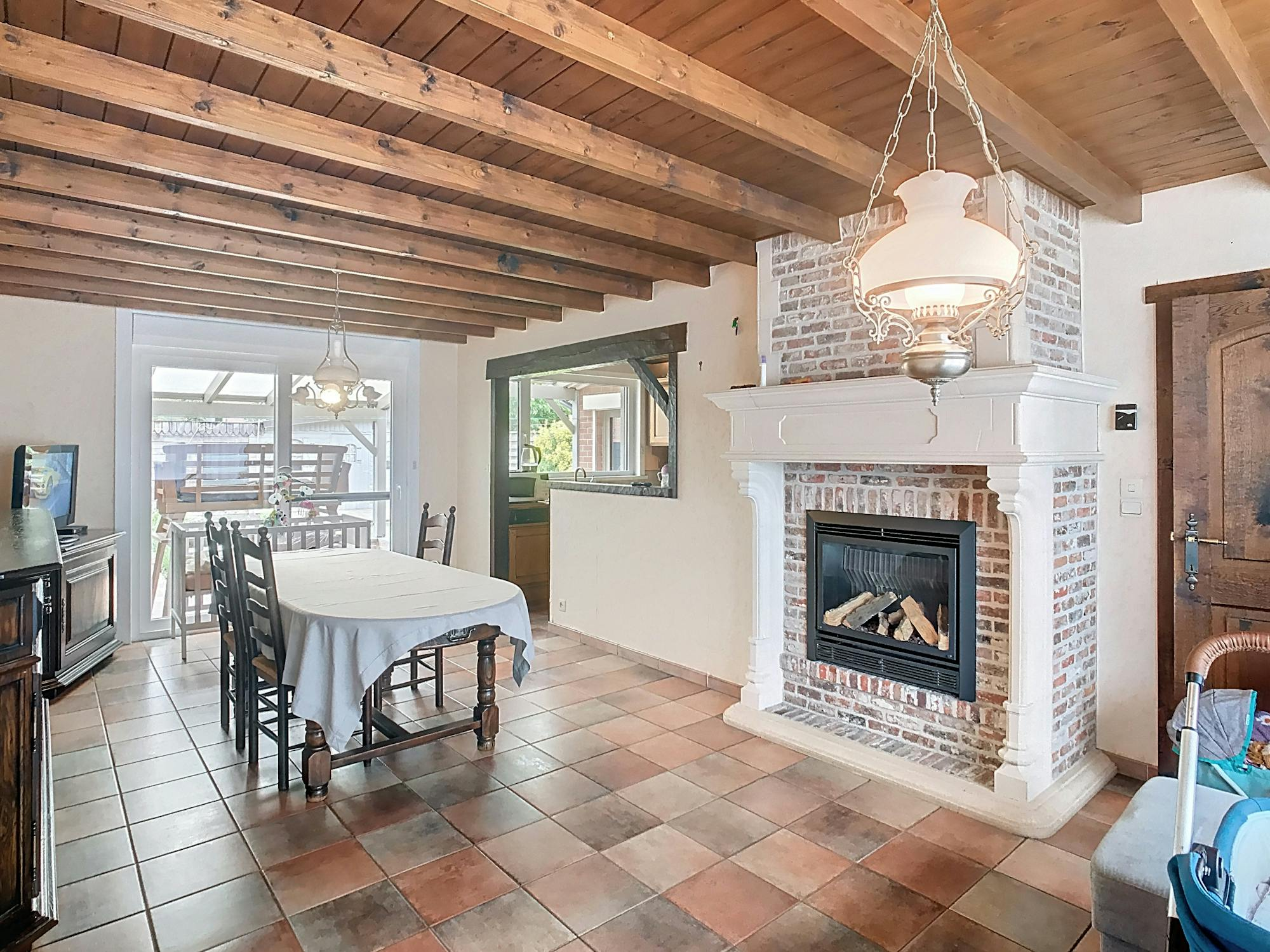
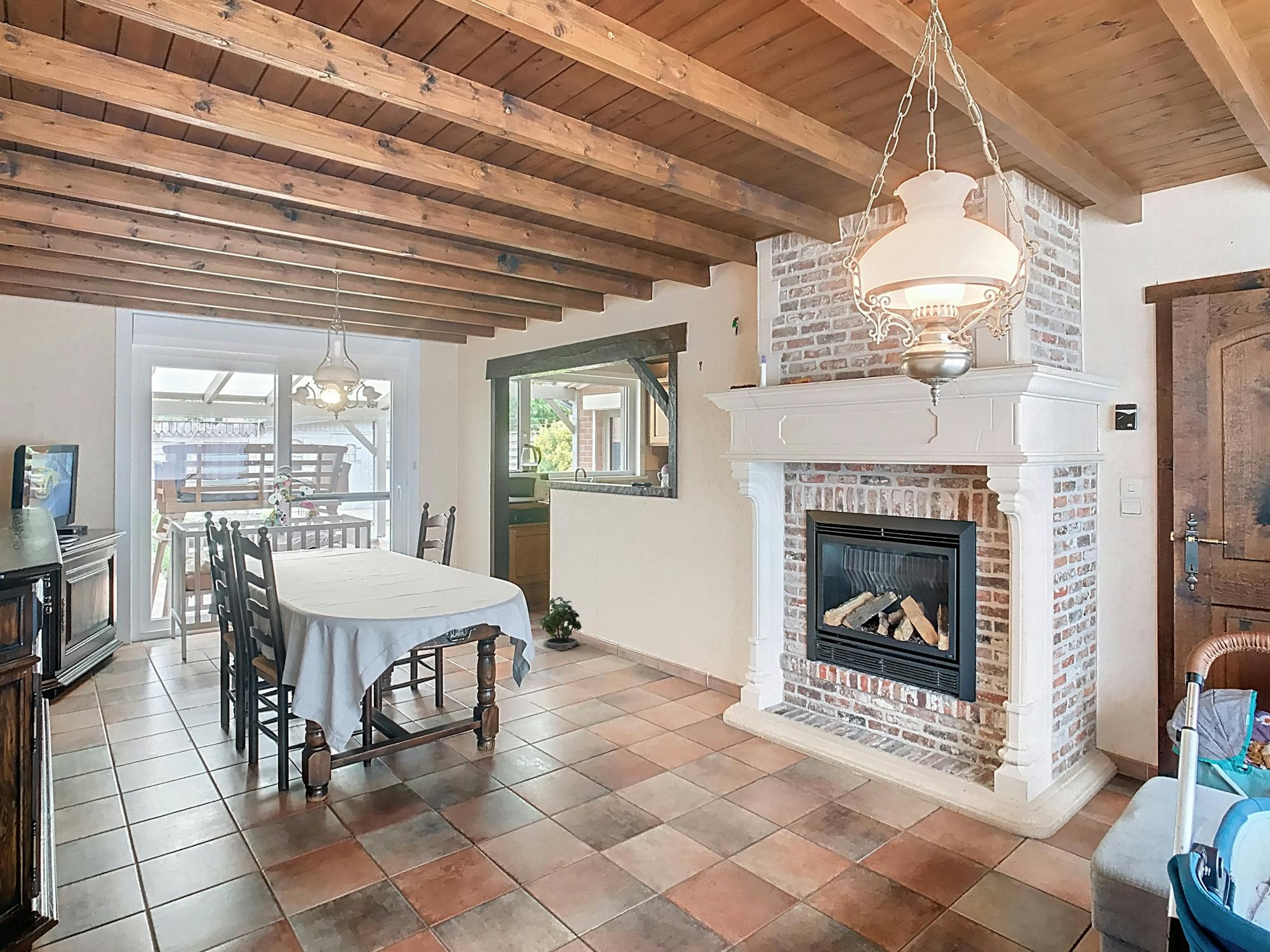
+ potted plant (560, 620)
